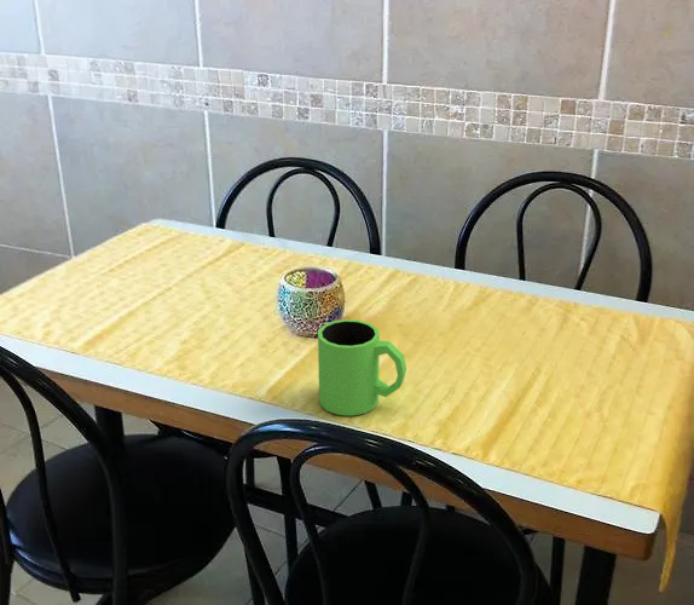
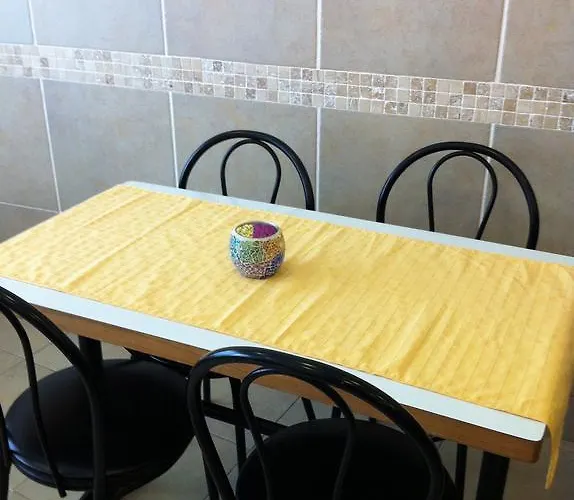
- mug (362, 369)
